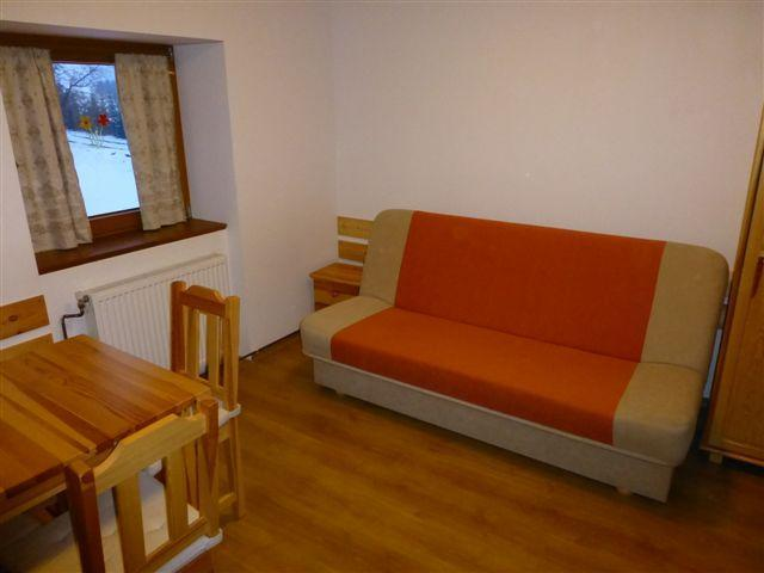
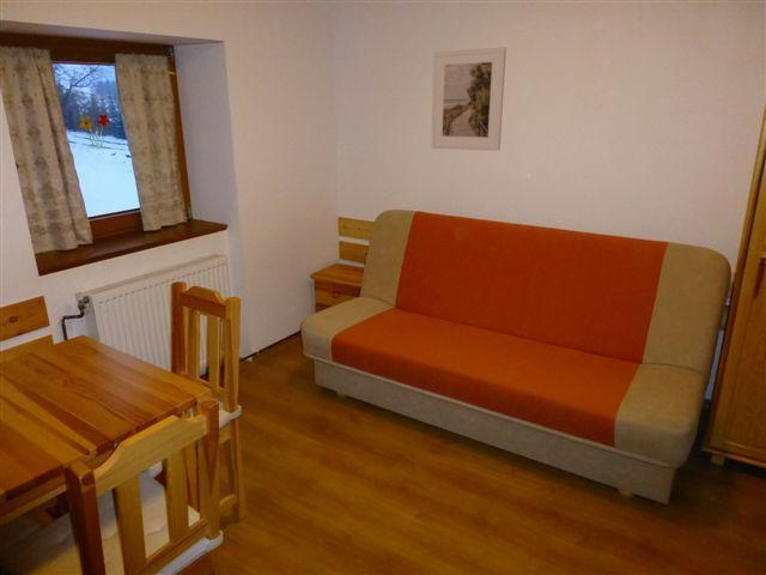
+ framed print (466, 101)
